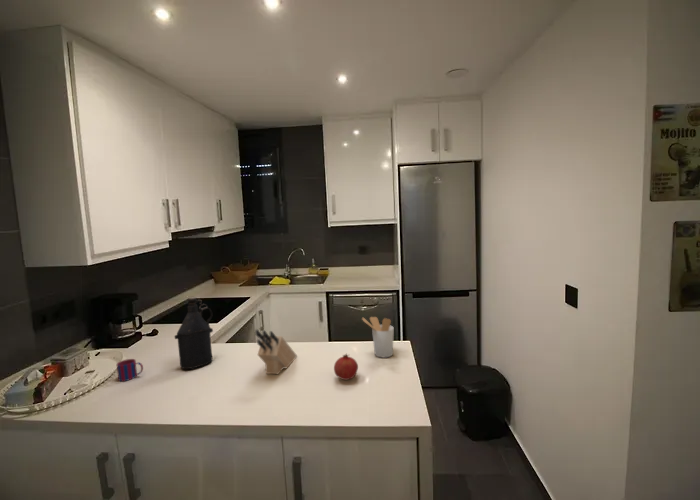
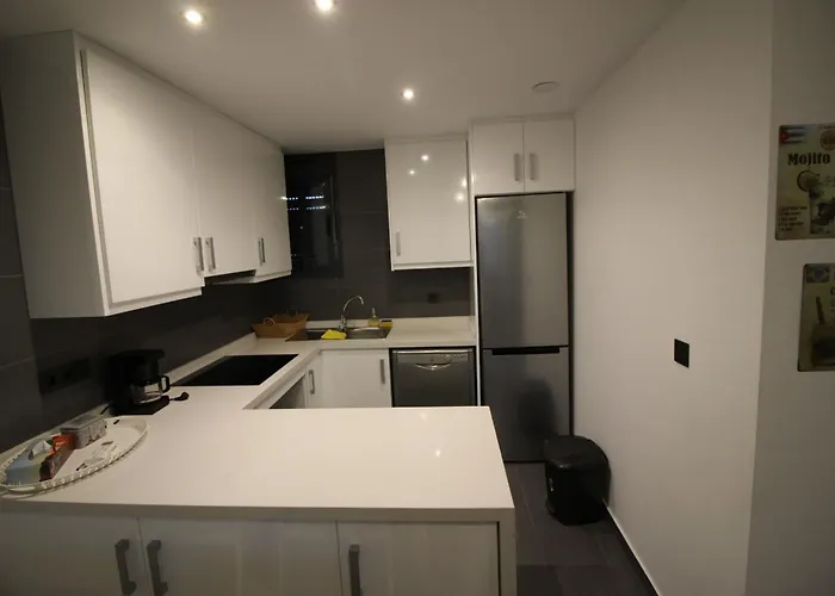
- mug (130, 370)
- utensil holder (377, 335)
- bottle (194, 331)
- fruit (345, 365)
- knife block (275, 345)
